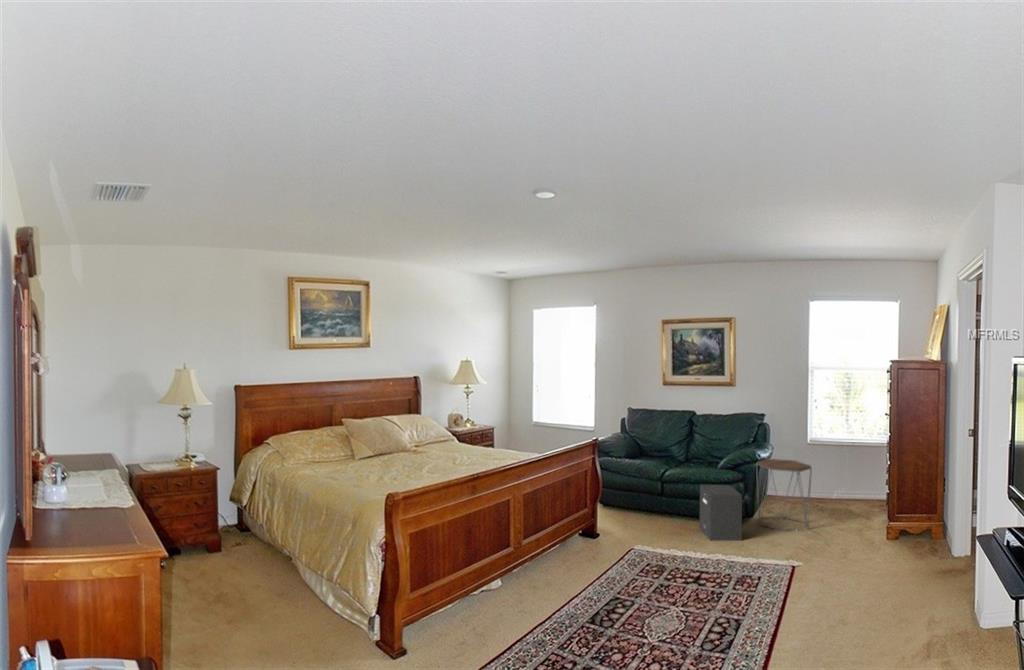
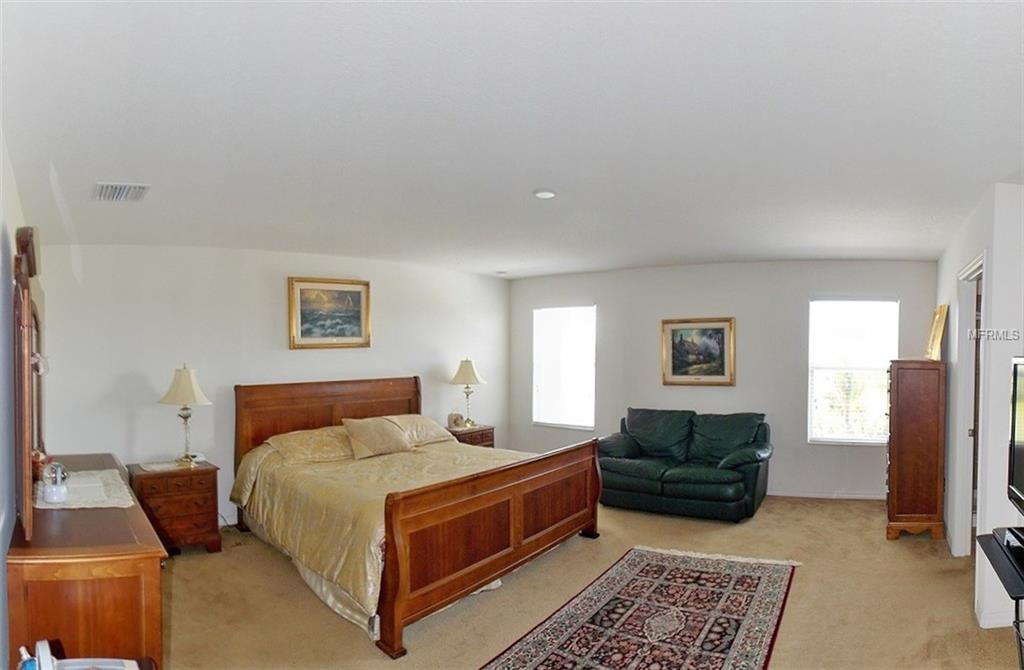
- speaker (719, 512)
- side table (786, 495)
